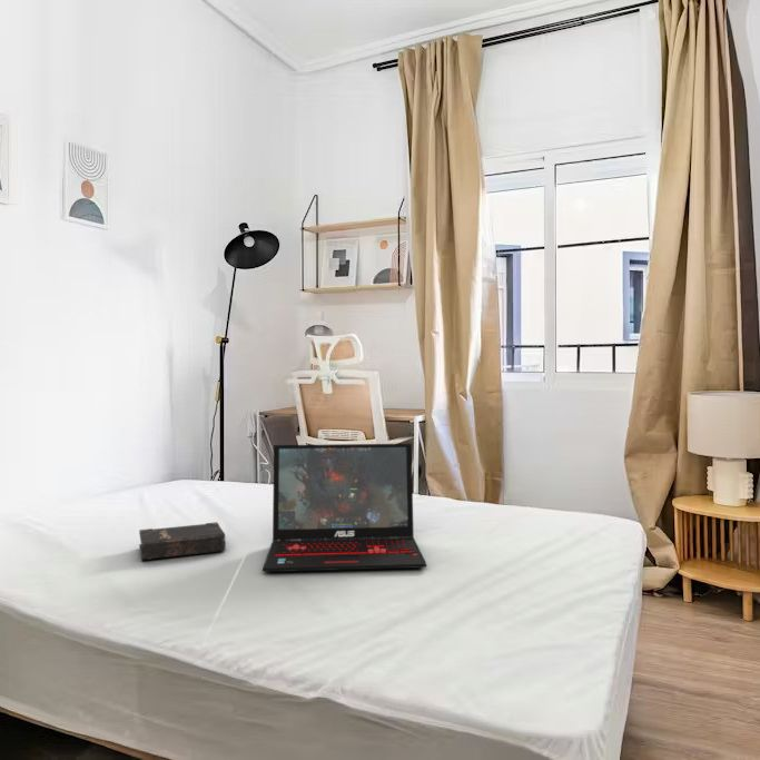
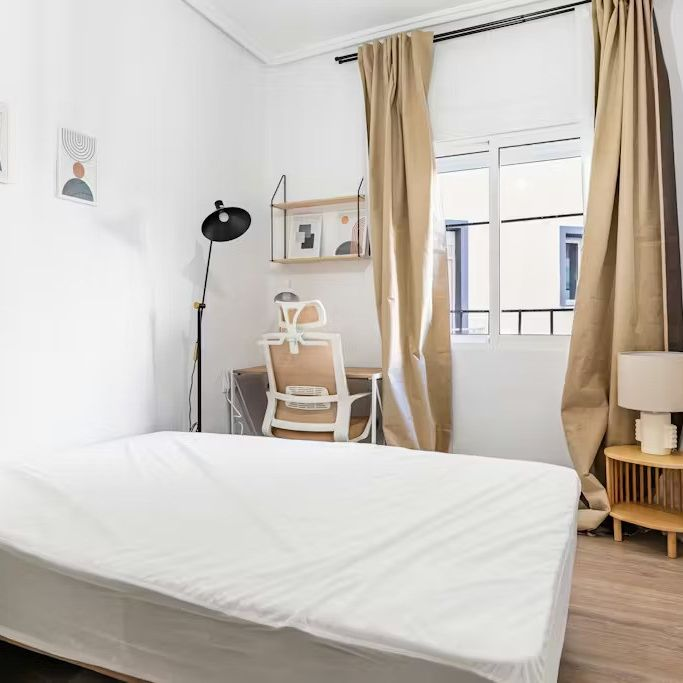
- laptop (344, 502)
- hardback book (181, 541)
